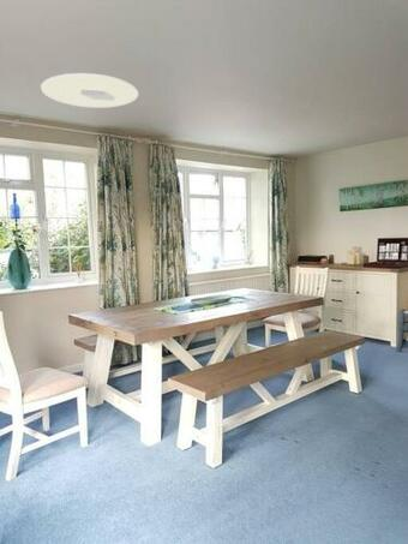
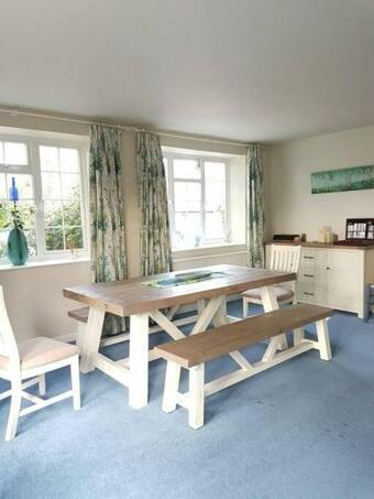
- ceiling light (90, 88)
